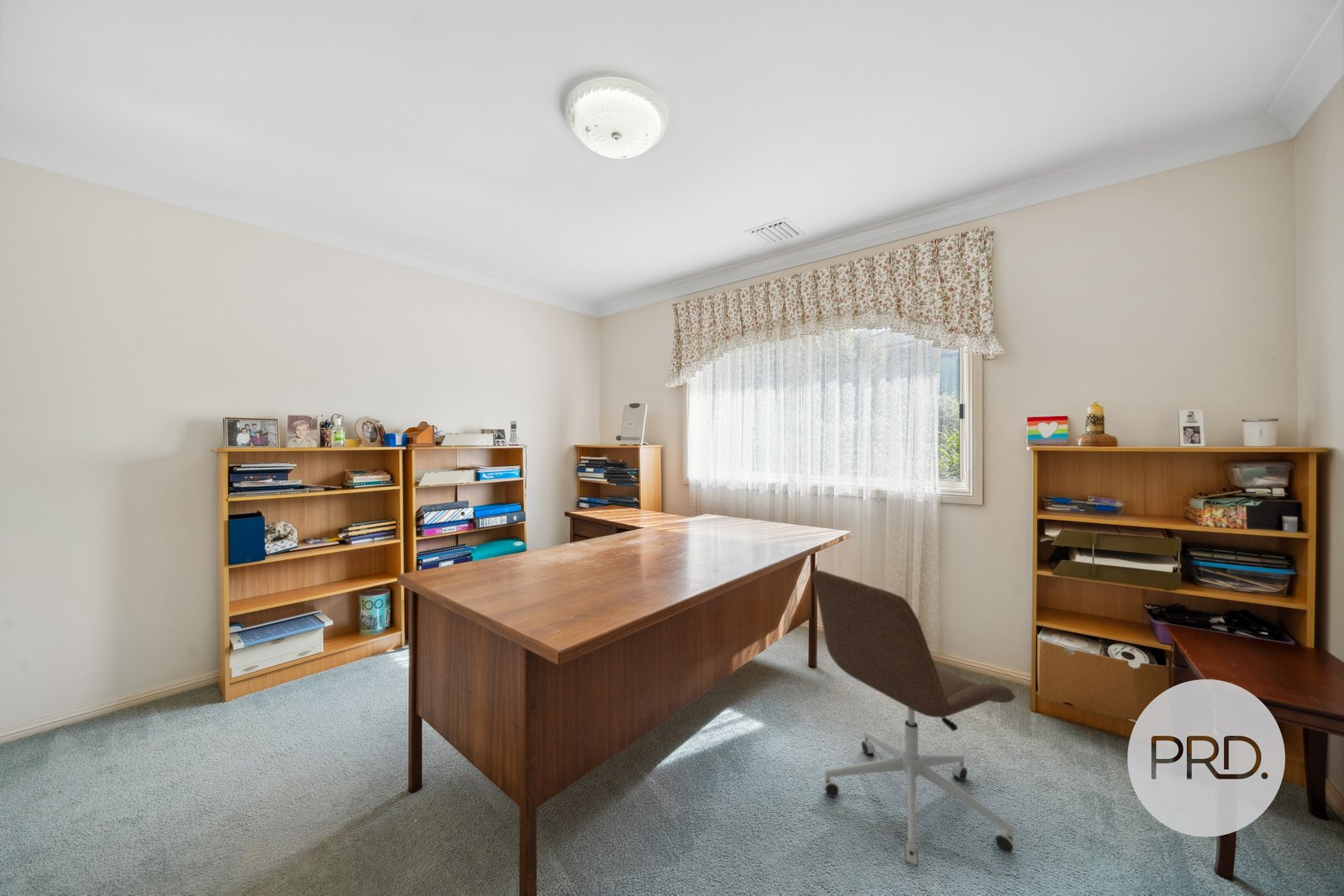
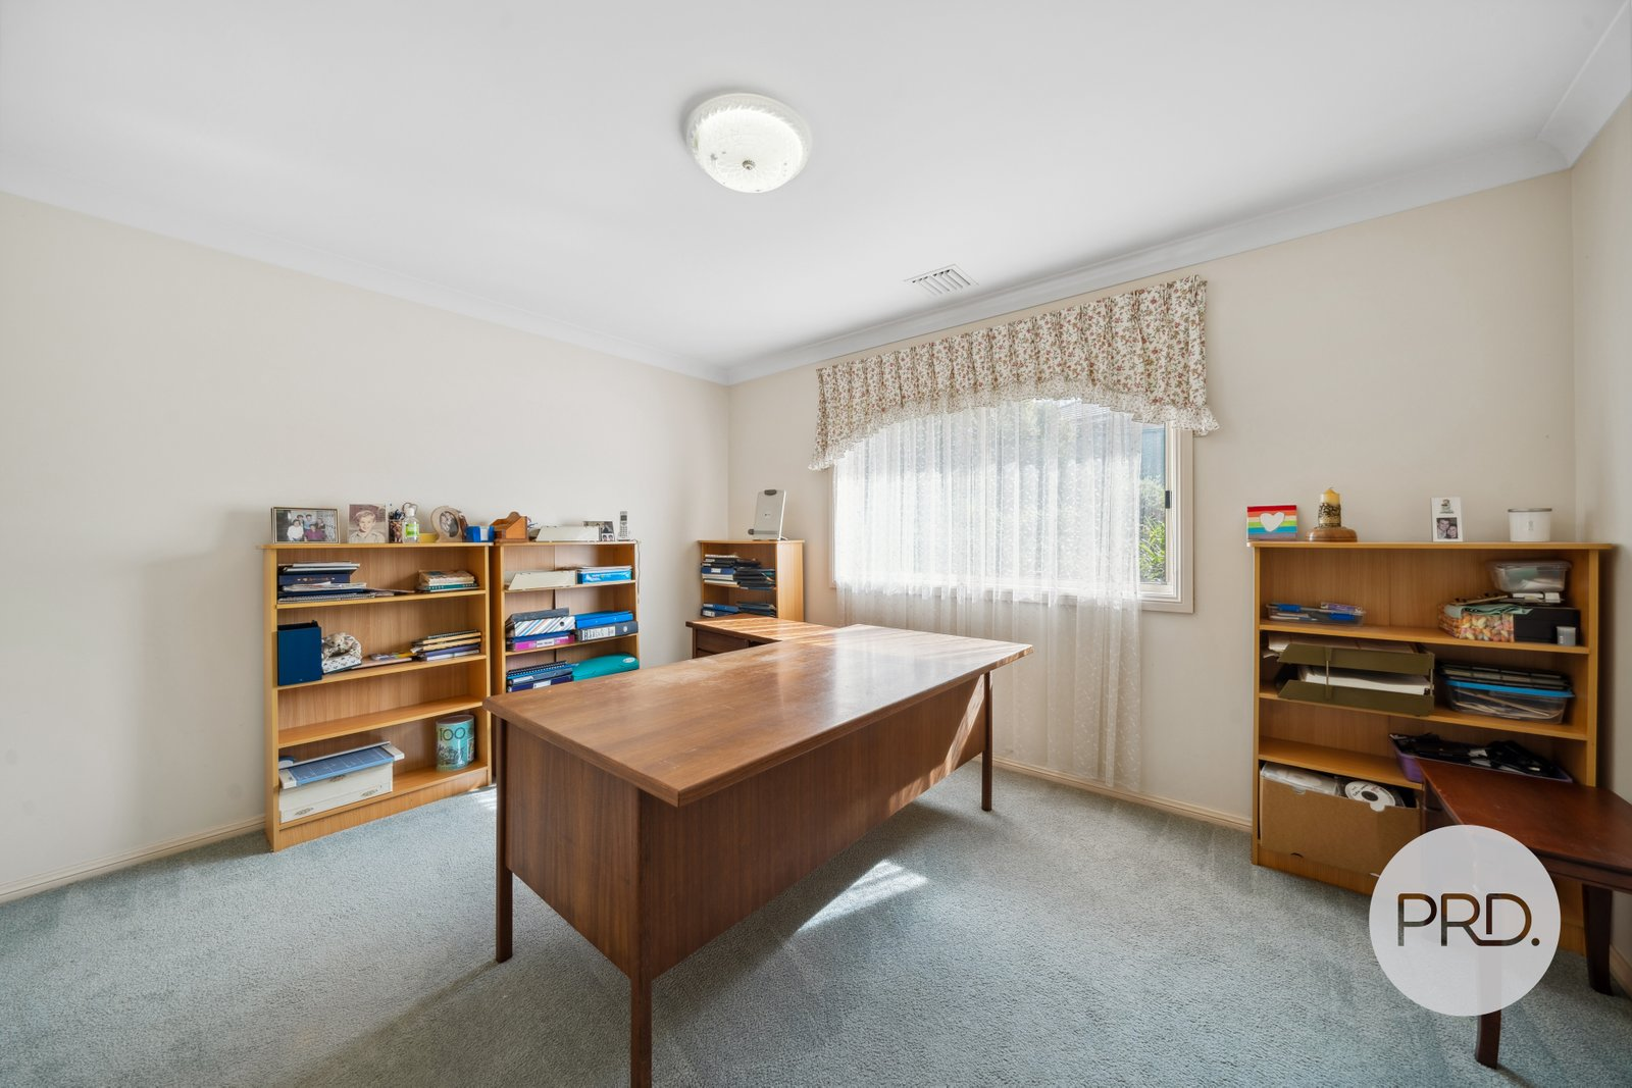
- office chair (908, 687)
